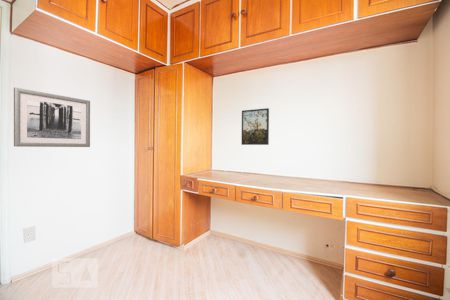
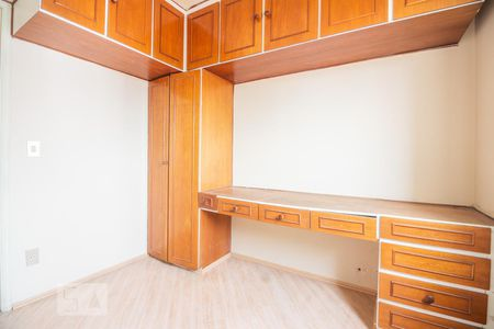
- wall art (56, 120)
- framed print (254, 127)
